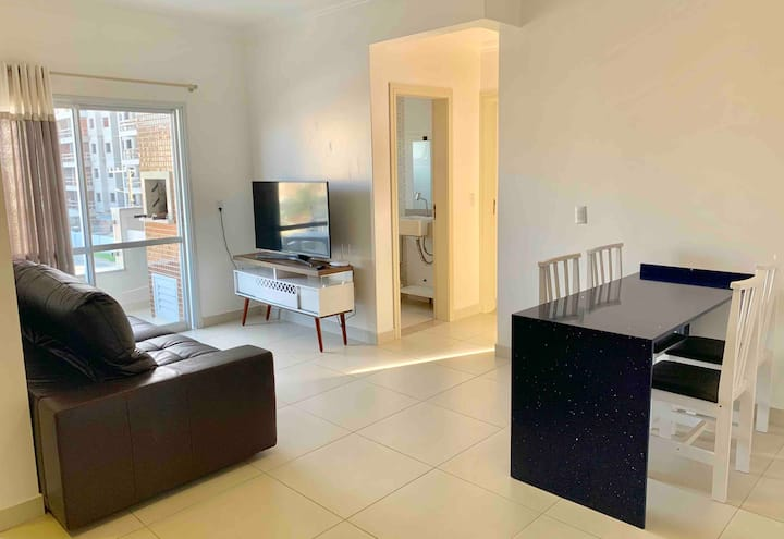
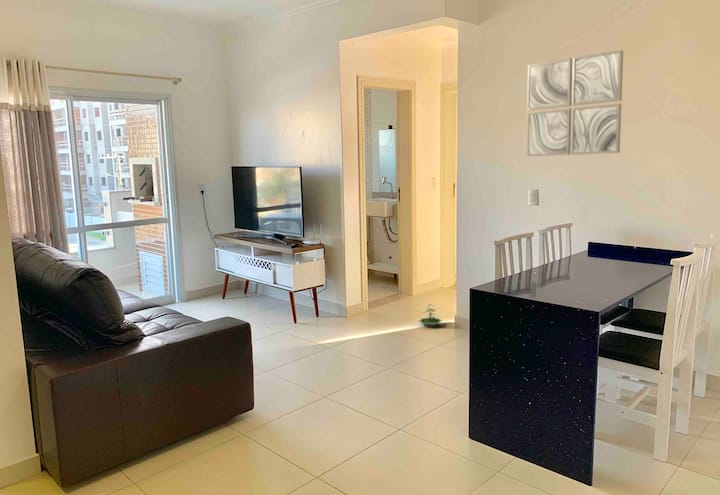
+ wall art (572, 108)
+ terrarium (429, 308)
